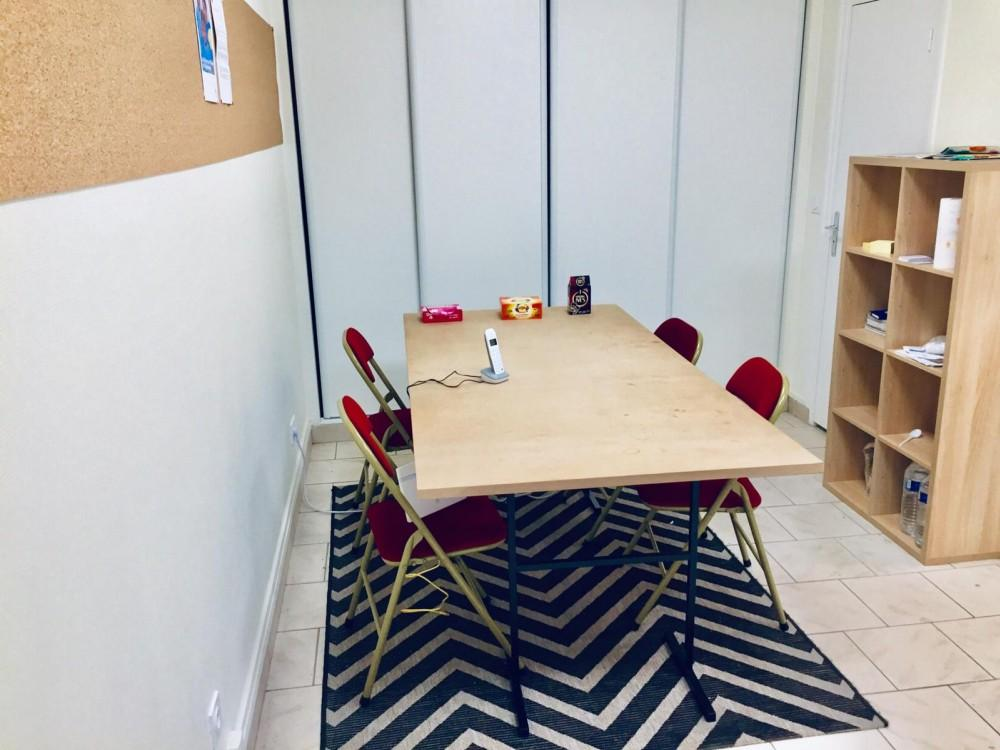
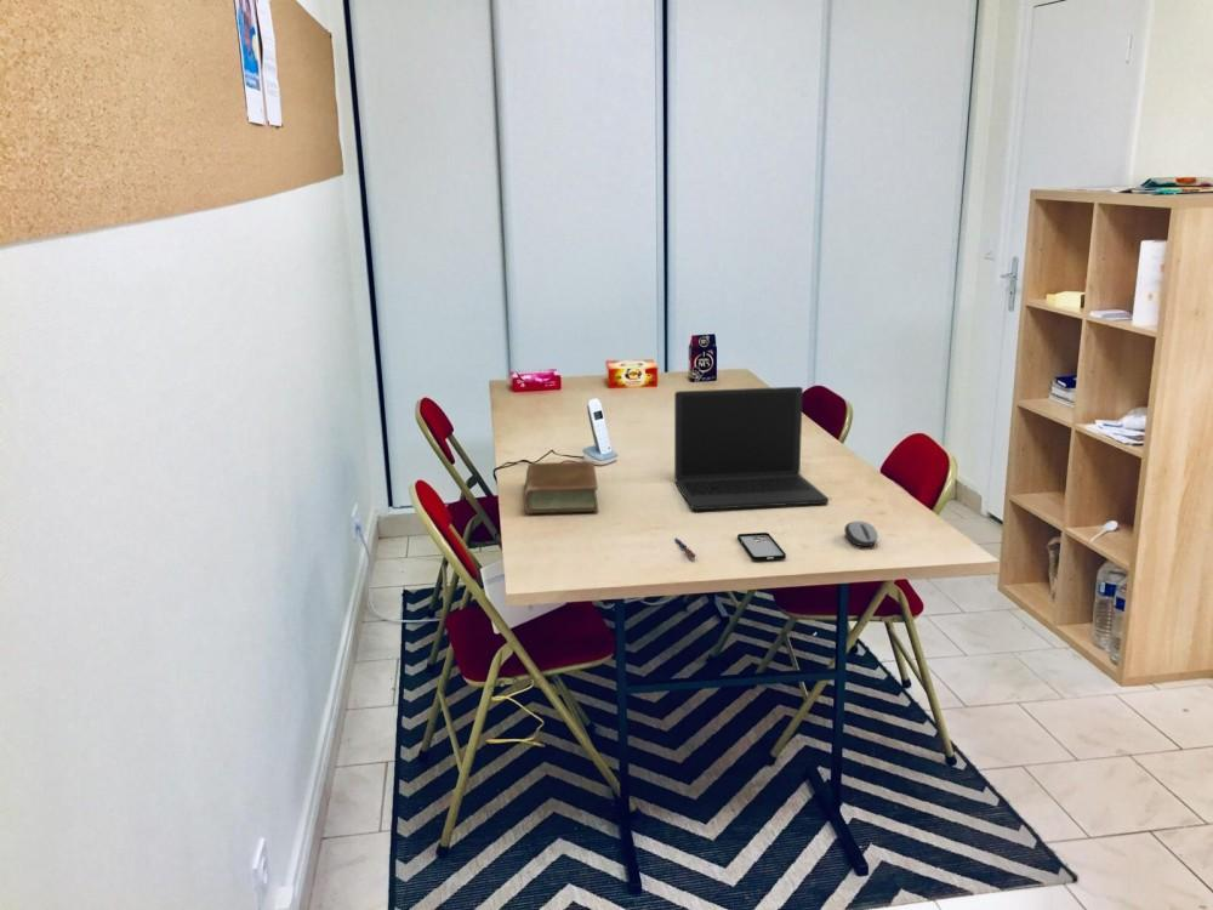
+ book (560, 485)
+ laptop (750, 445)
+ smartphone (761, 545)
+ computer mouse (860, 531)
+ pen (684, 546)
